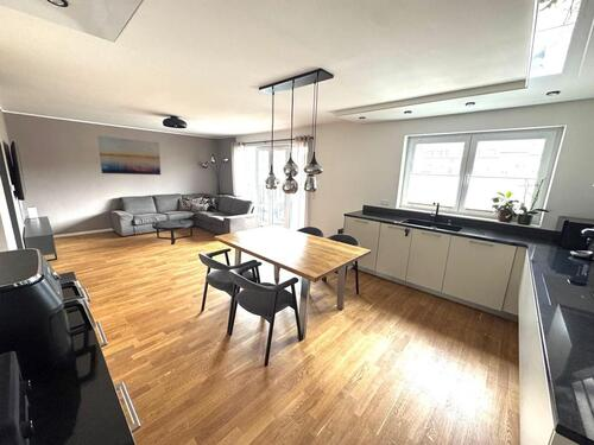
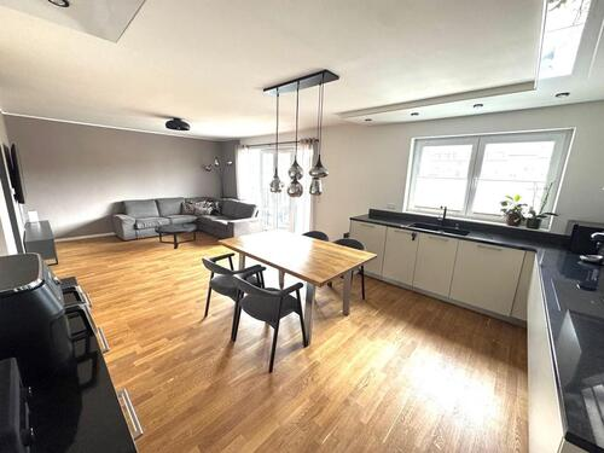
- wall art (132, 157)
